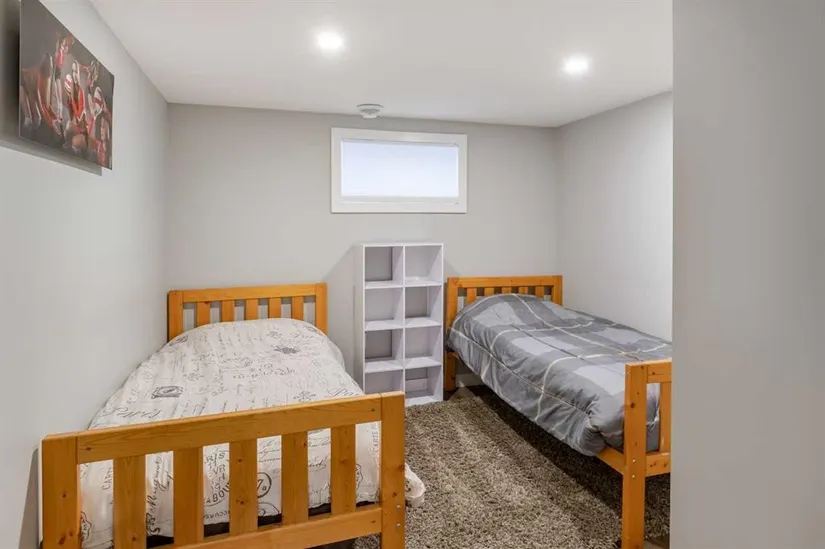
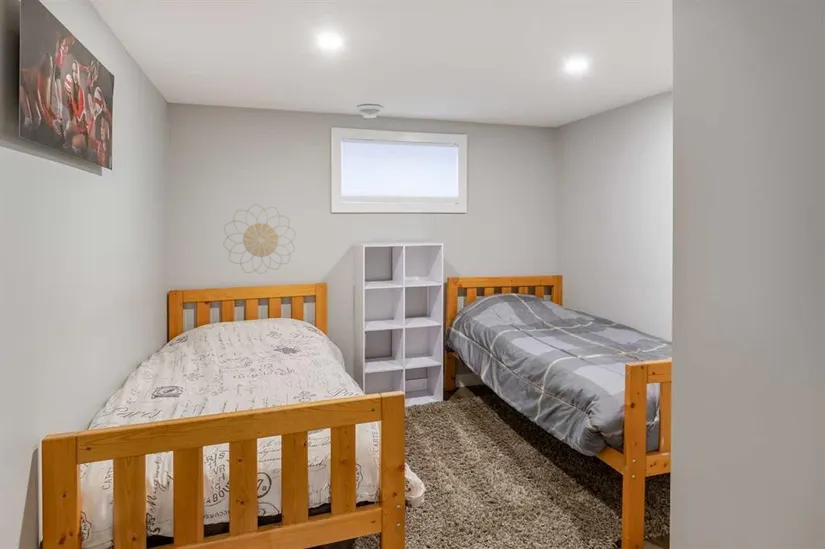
+ decorative wall piece (260, 239)
